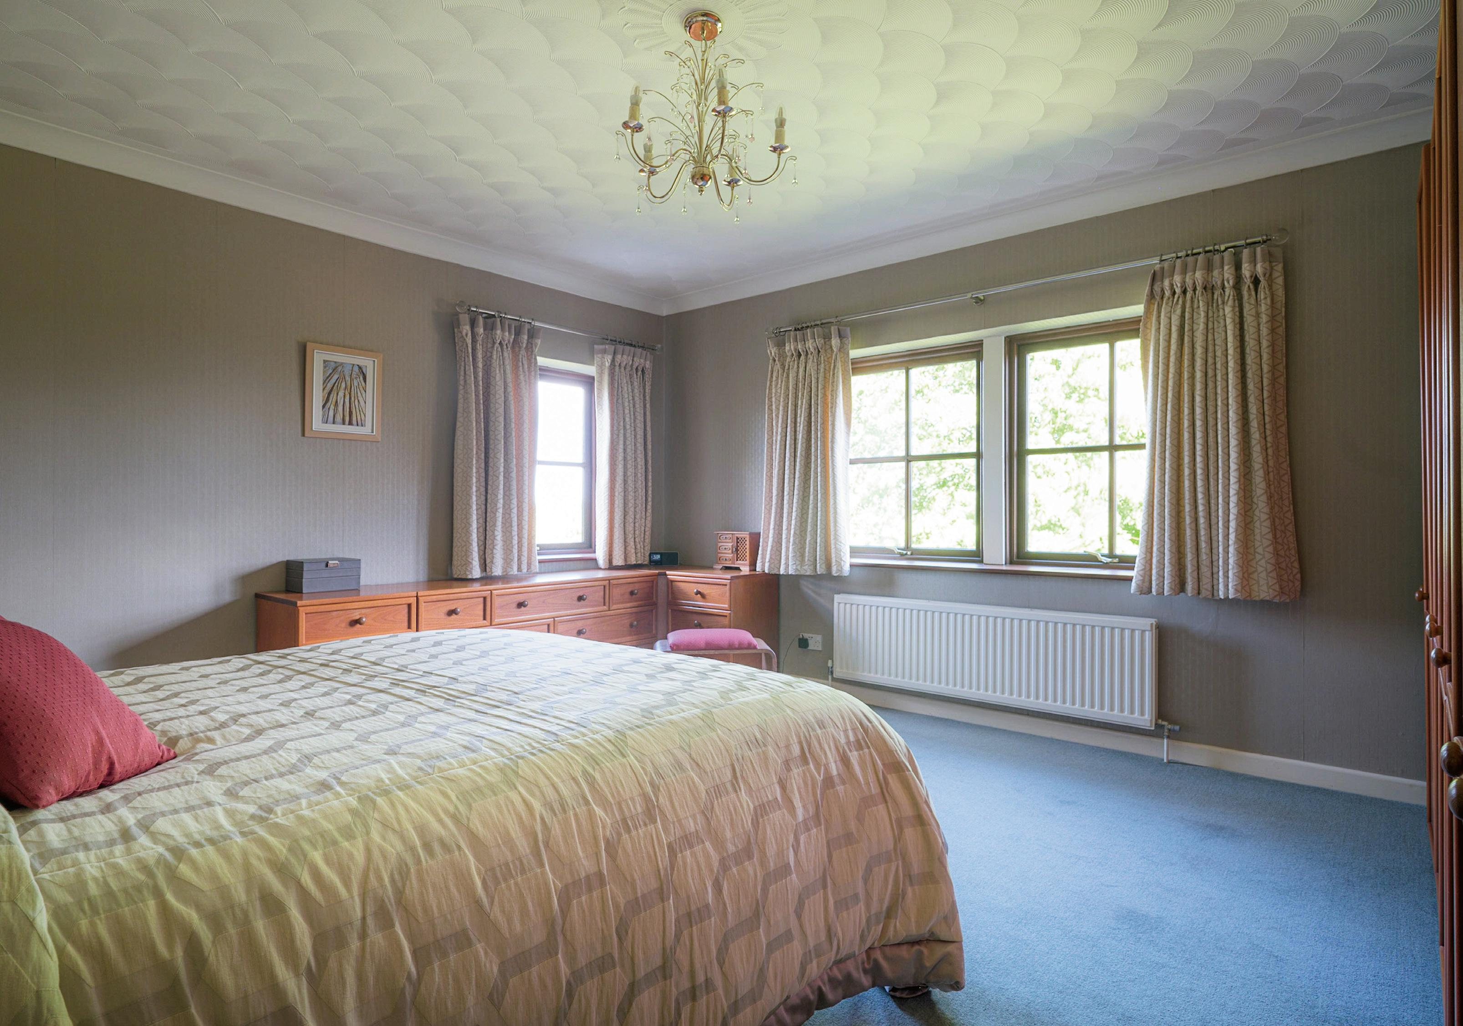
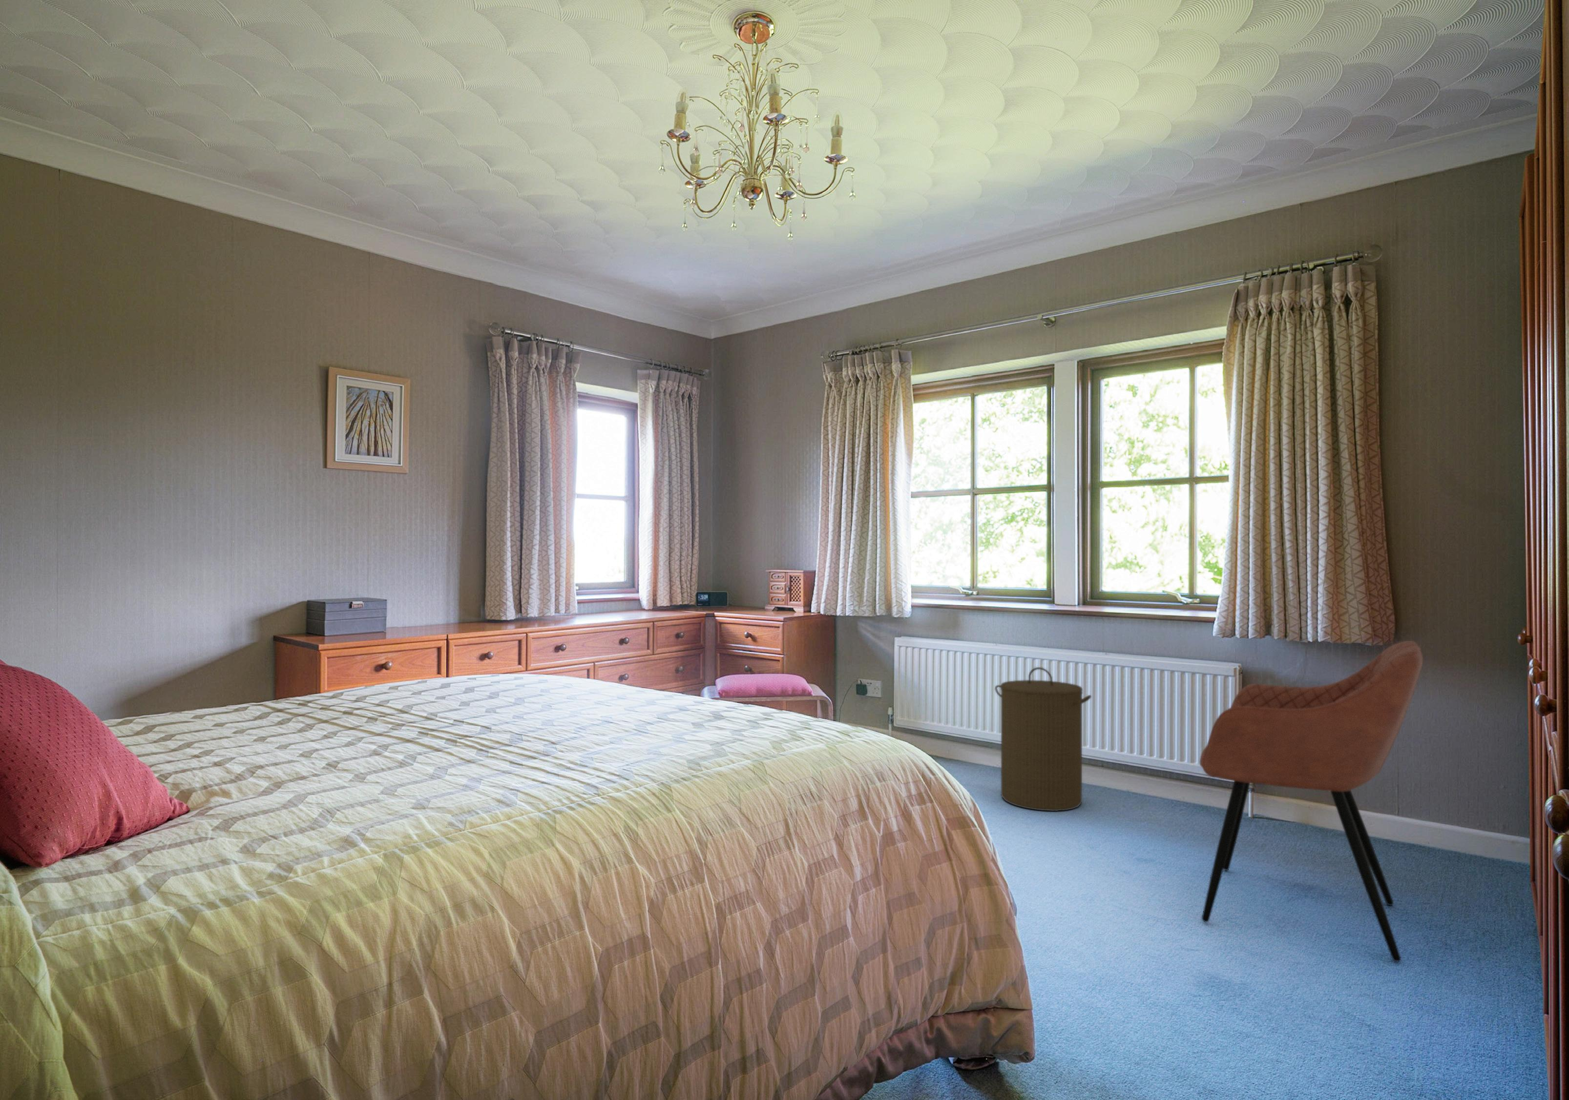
+ laundry hamper (1041, 733)
+ armchair (1306, 776)
